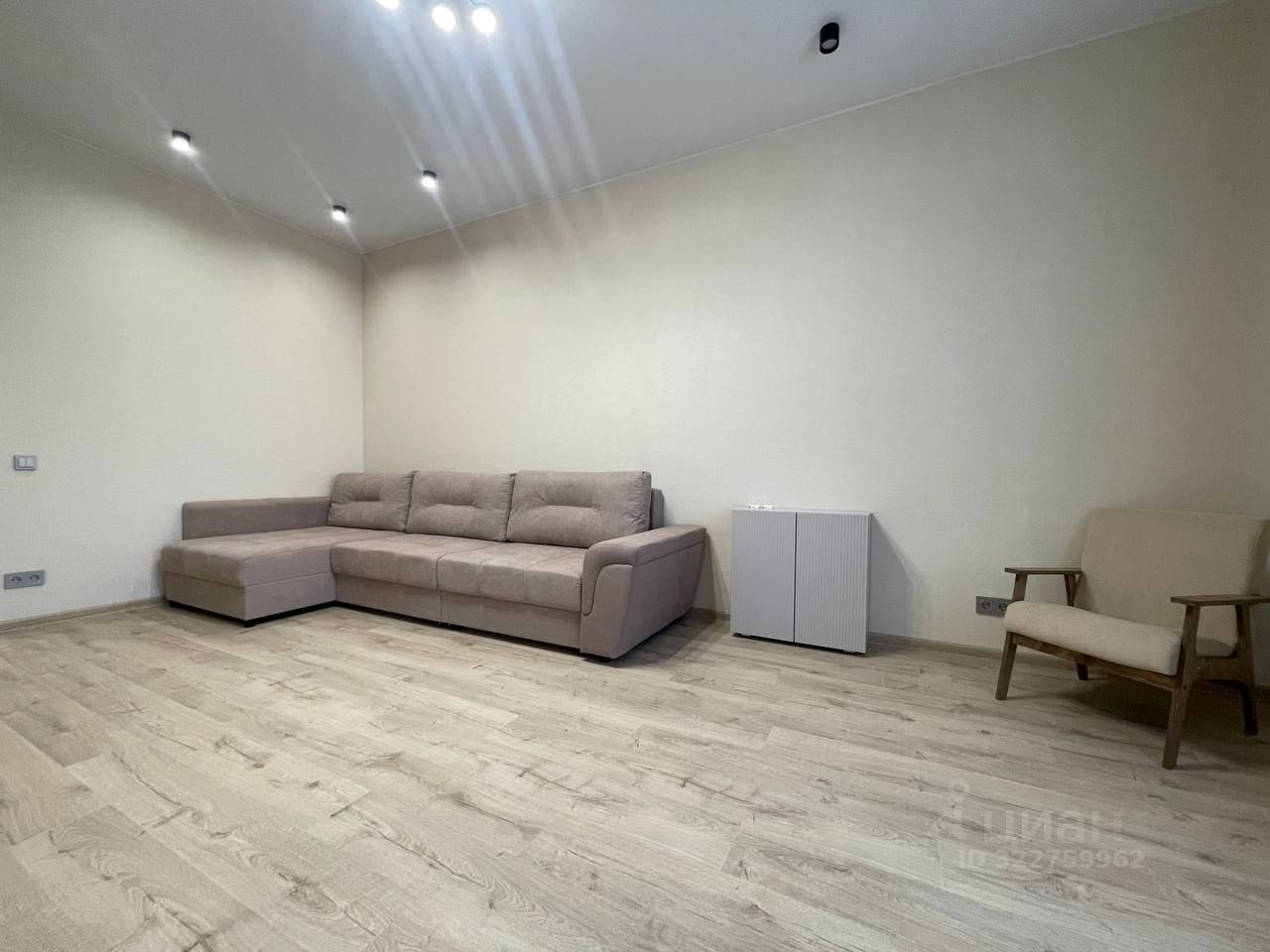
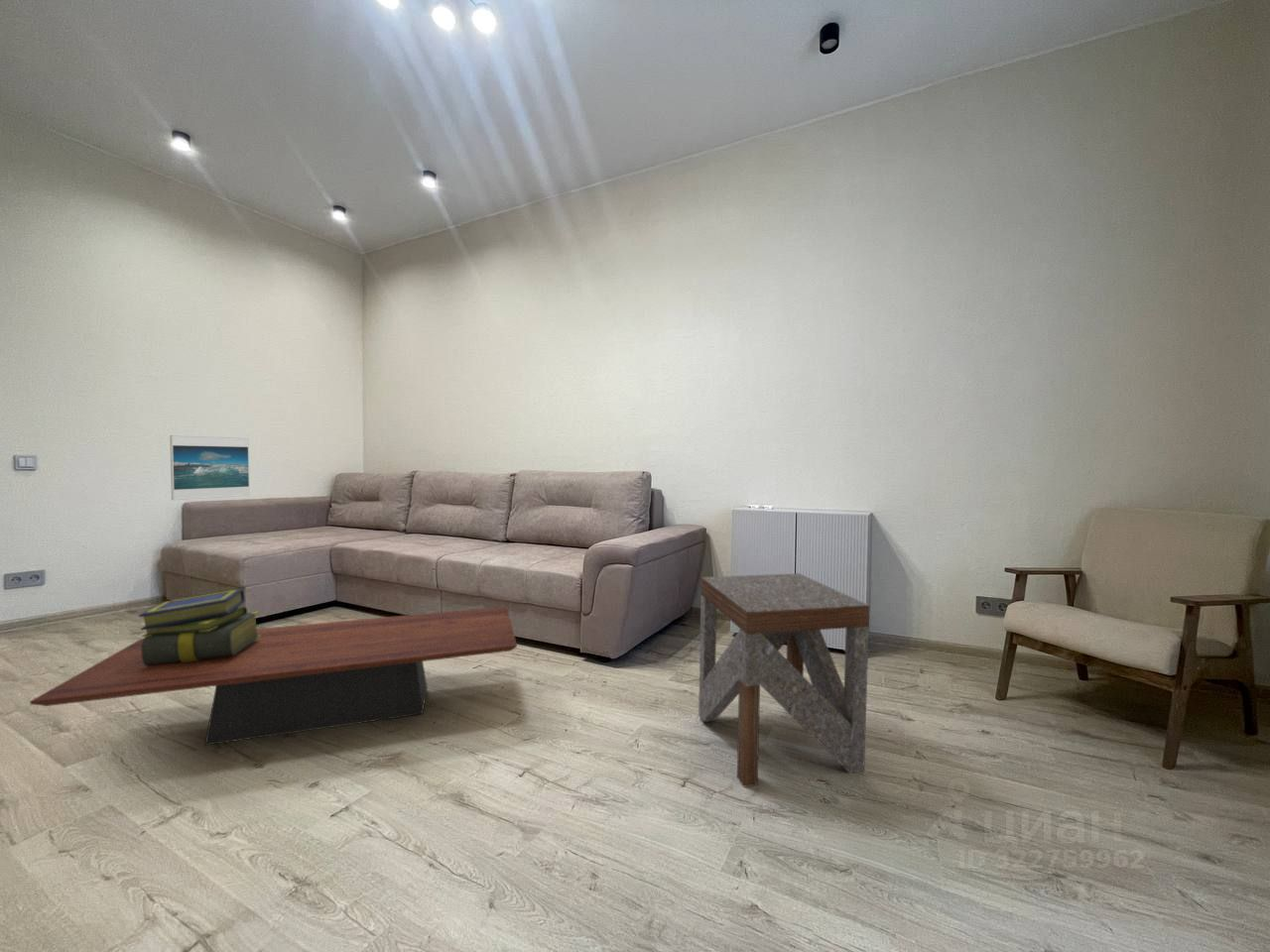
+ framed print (211, 467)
+ side table (775, 665)
+ stack of books (199, 625)
+ coffee table (328, 677)
